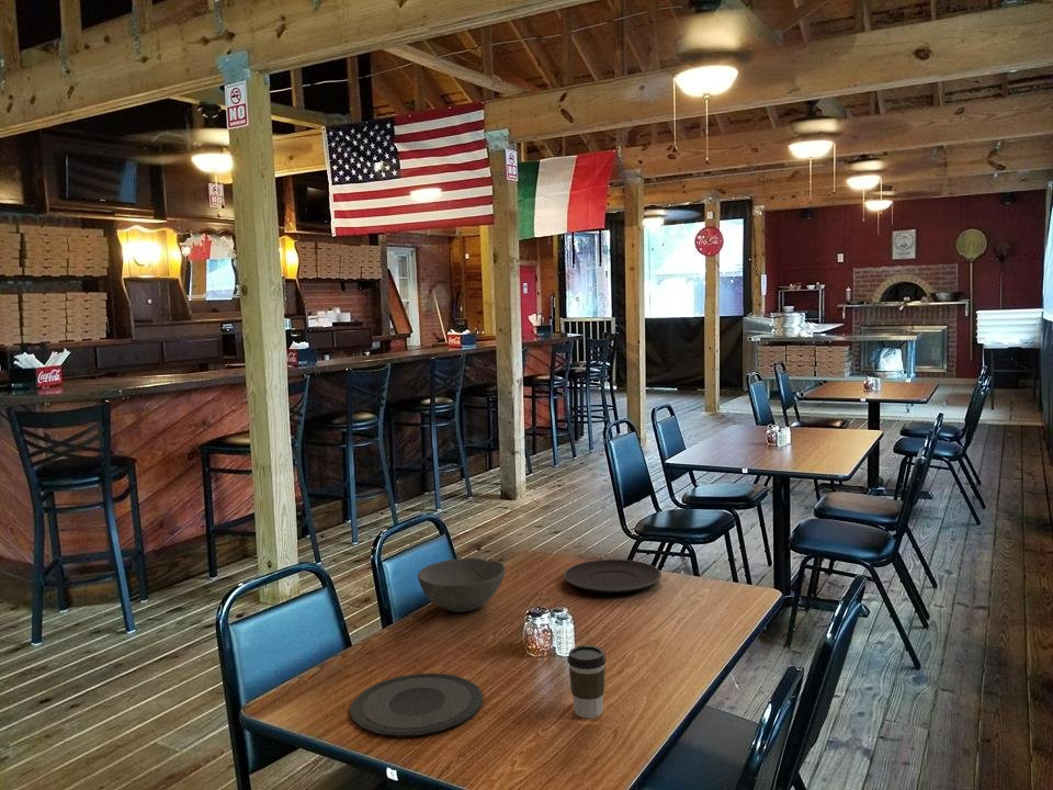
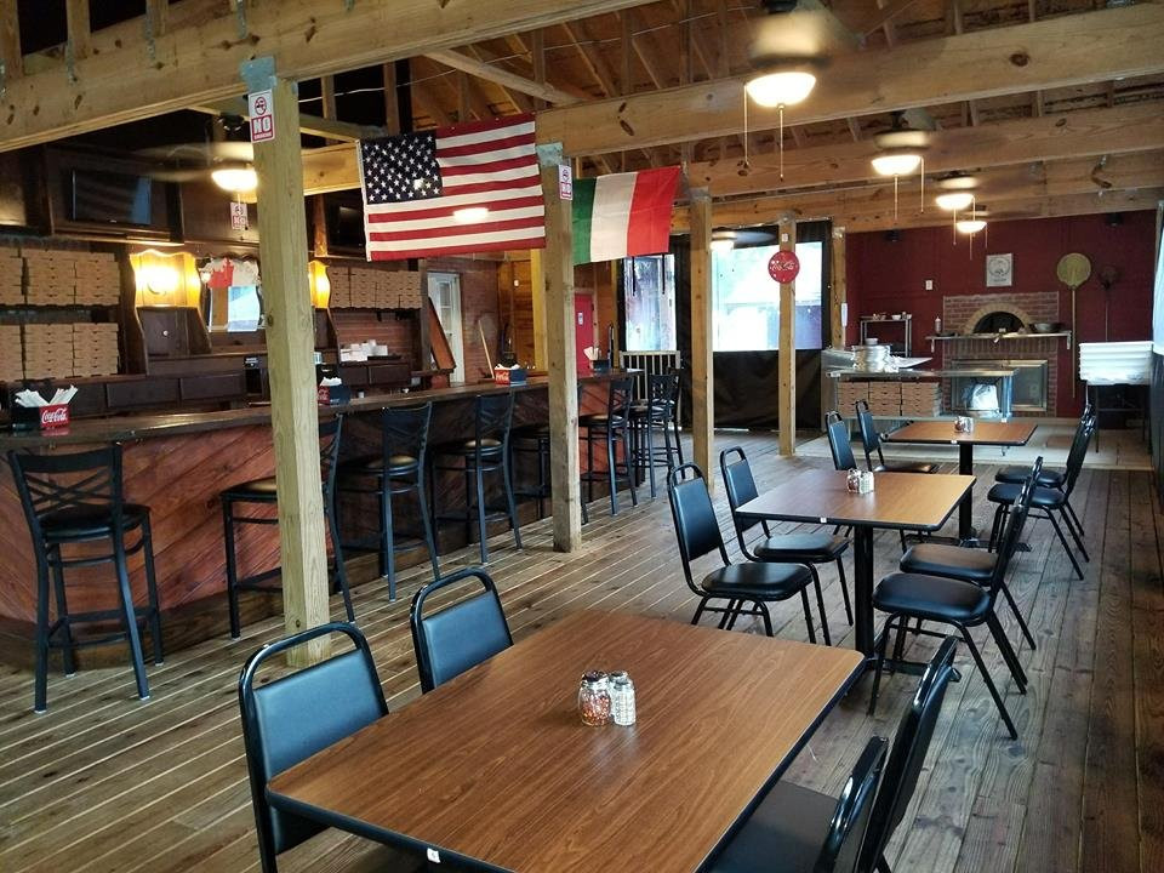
- plate (417, 702)
- bowl (462, 587)
- plate (612, 577)
- coffee cup (587, 681)
